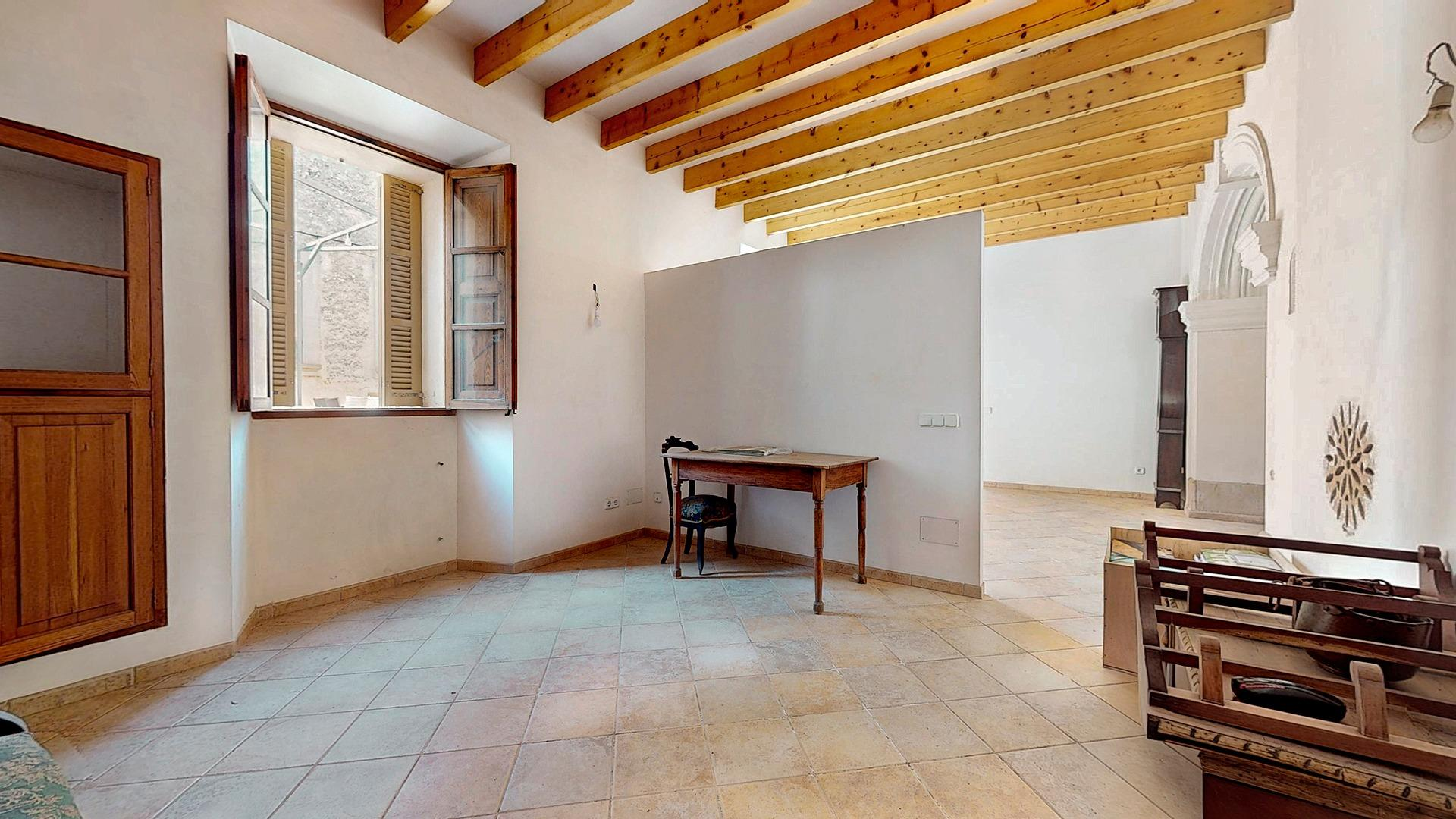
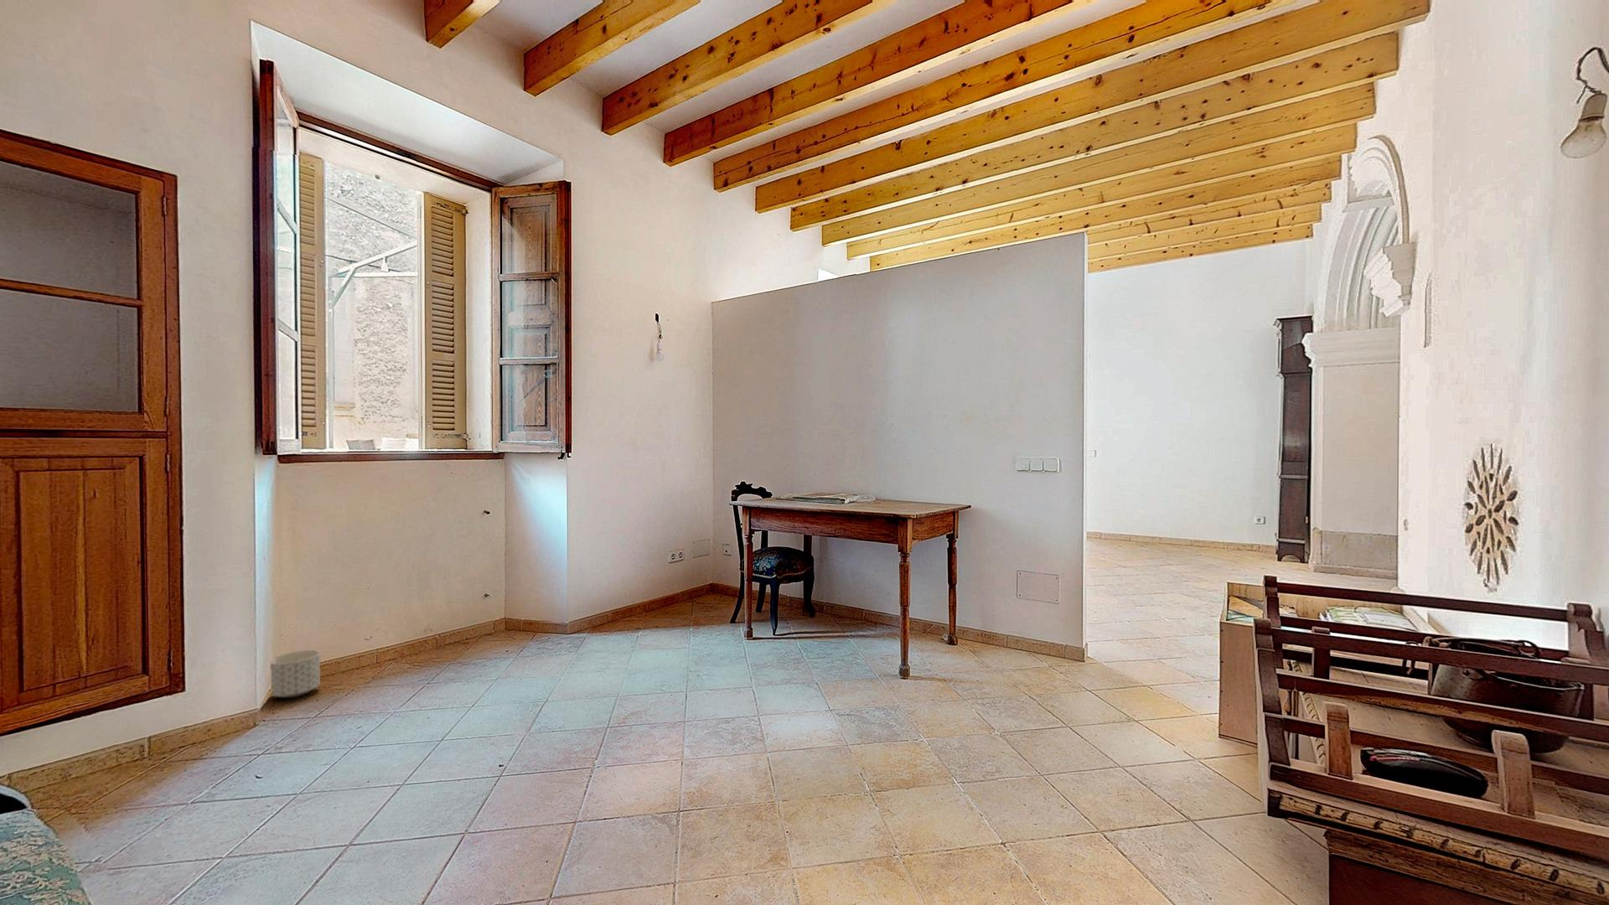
+ planter (294, 675)
